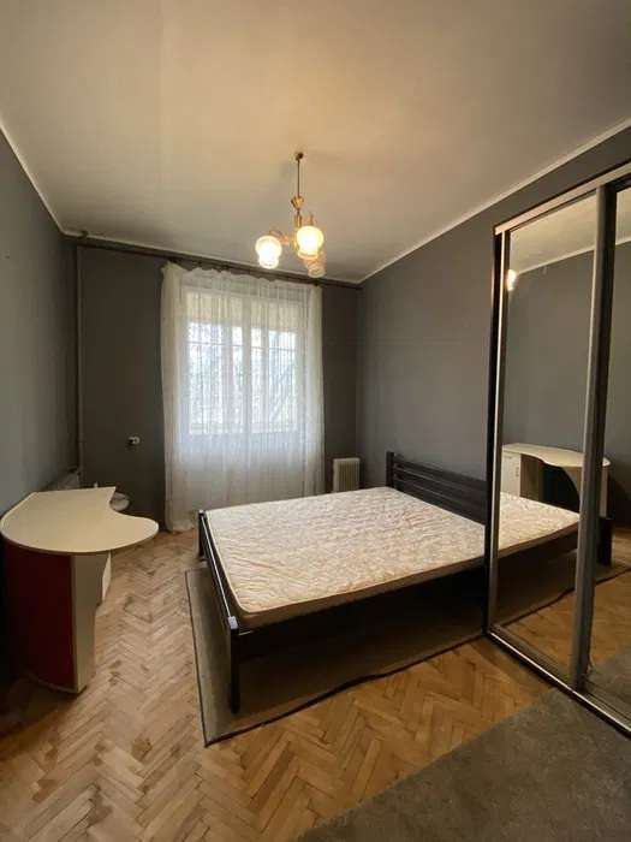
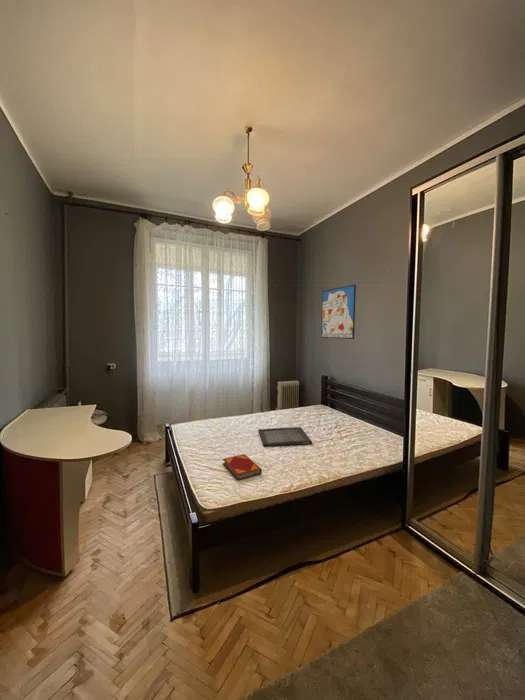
+ wall art (336, 313)
+ serving tray (283, 435)
+ hardback book (241, 466)
